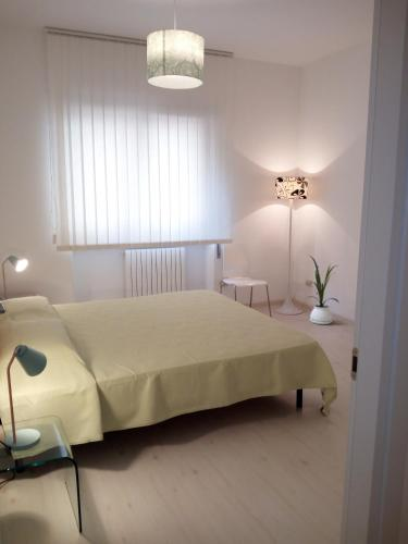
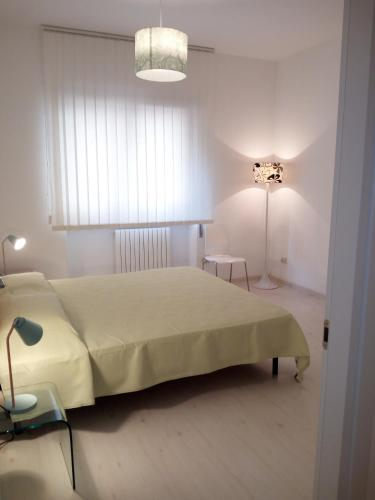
- house plant (320, 288)
